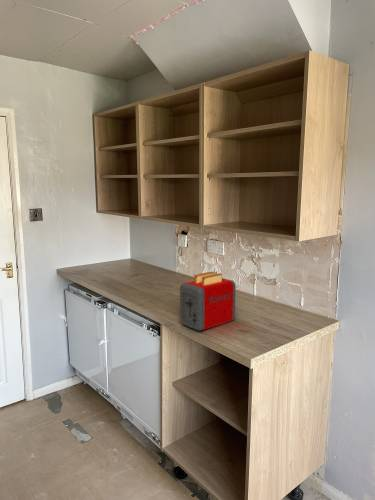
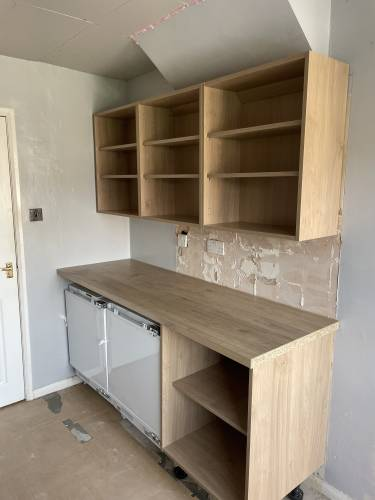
- toaster (207, 298)
